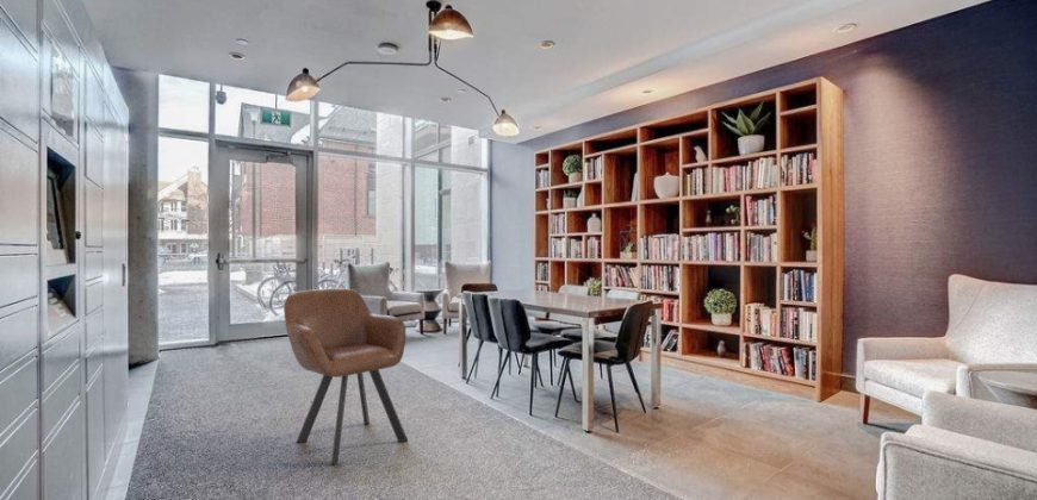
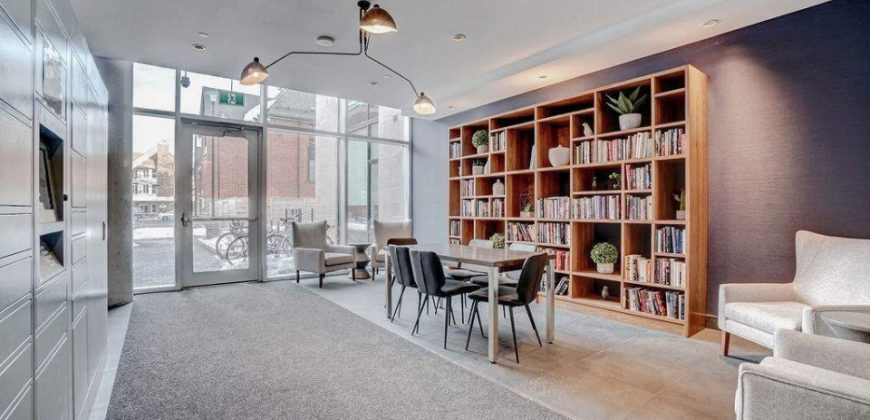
- armchair (346, 364)
